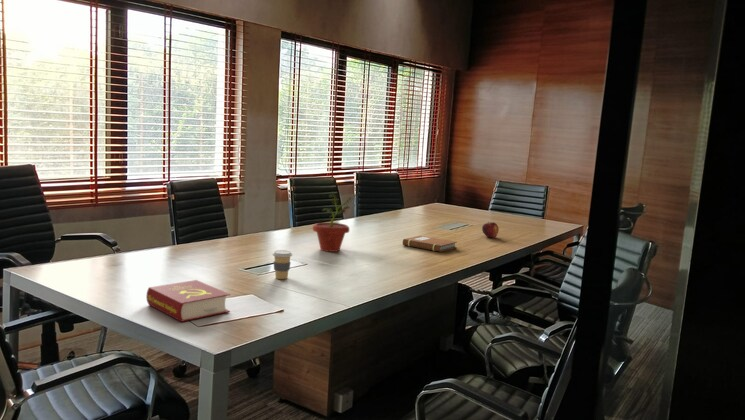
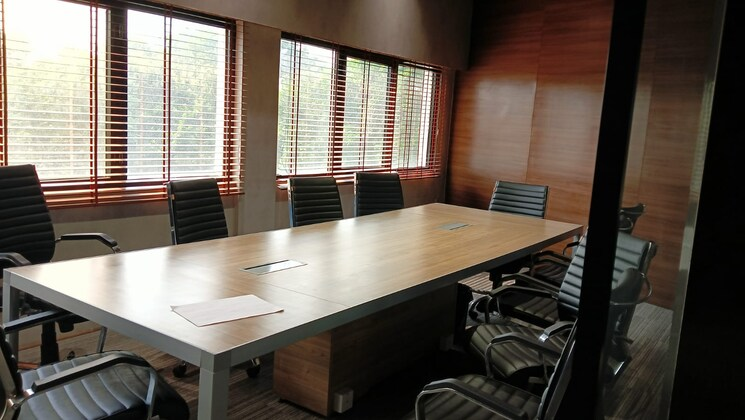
- fruit (490, 229)
- book (188, 299)
- potted plant (332, 221)
- coffee cup (282, 264)
- notebook (428, 243)
